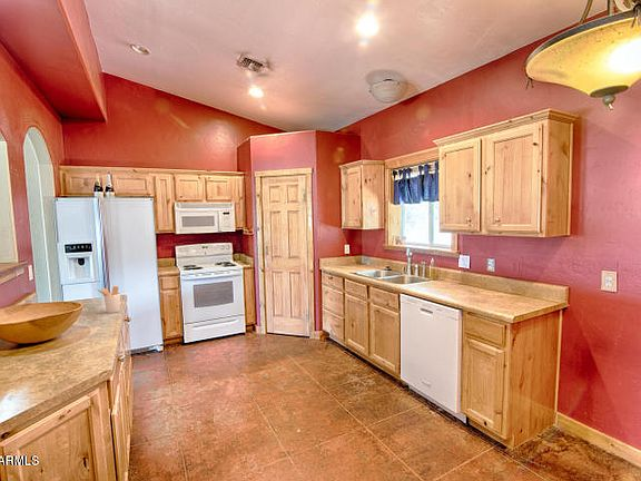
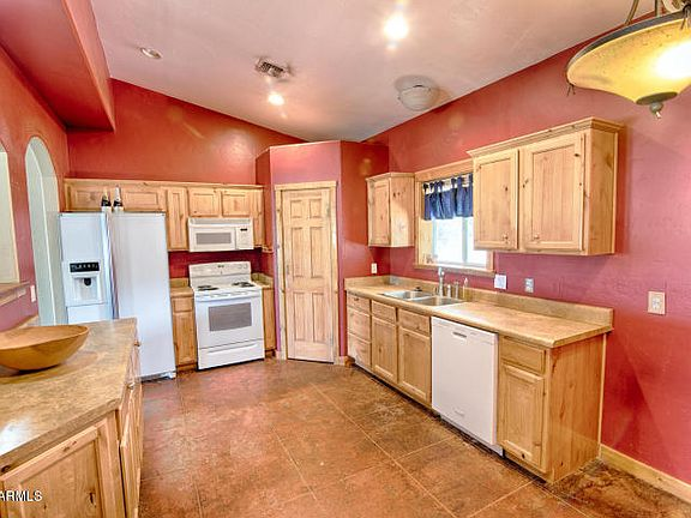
- utensil holder (108, 298)
